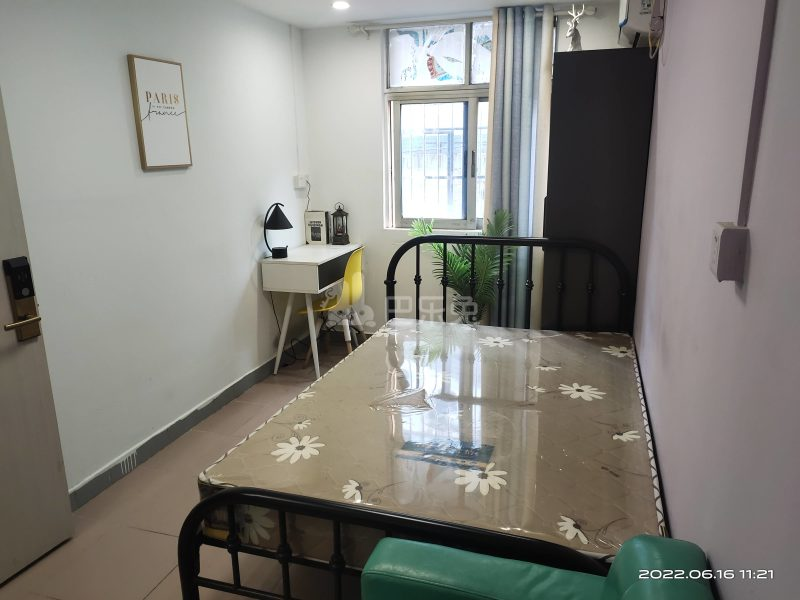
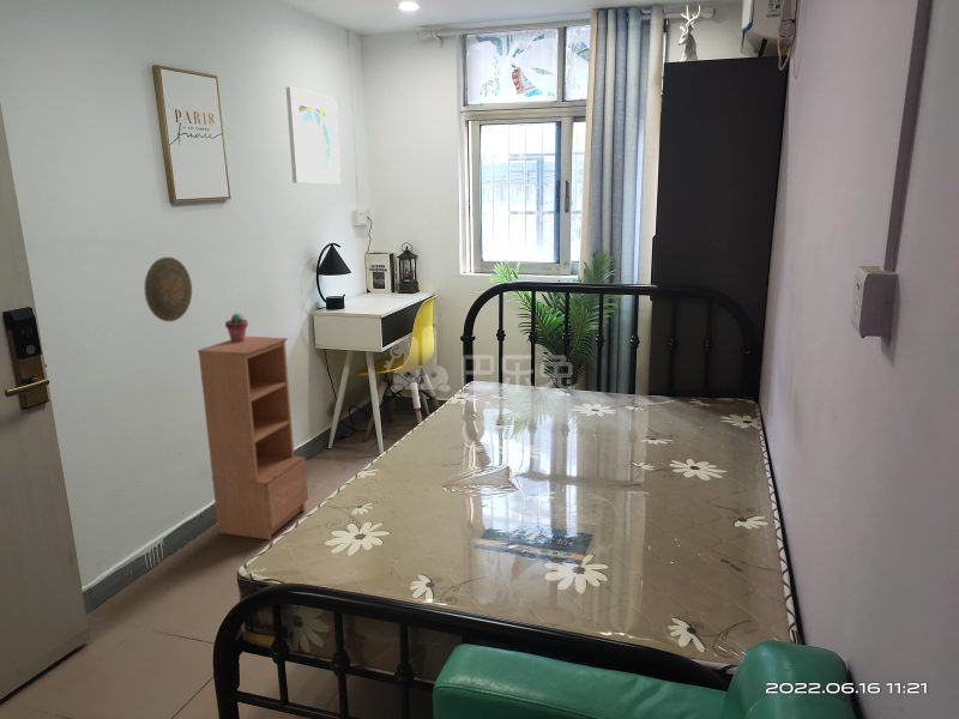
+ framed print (314, 138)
+ potted succulent (236, 326)
+ decorative plate (170, 289)
+ bookcase (257, 435)
